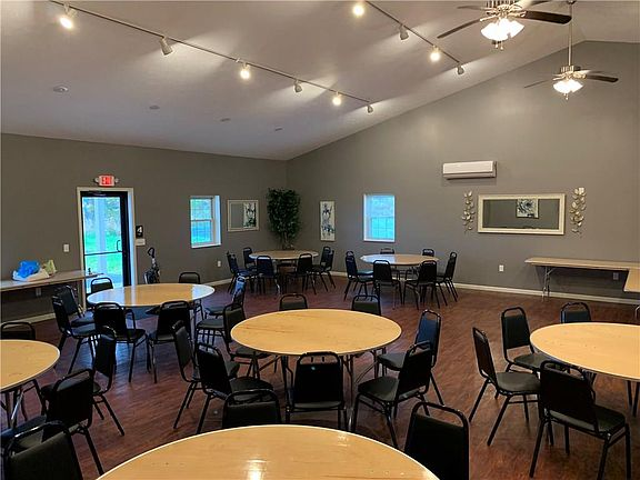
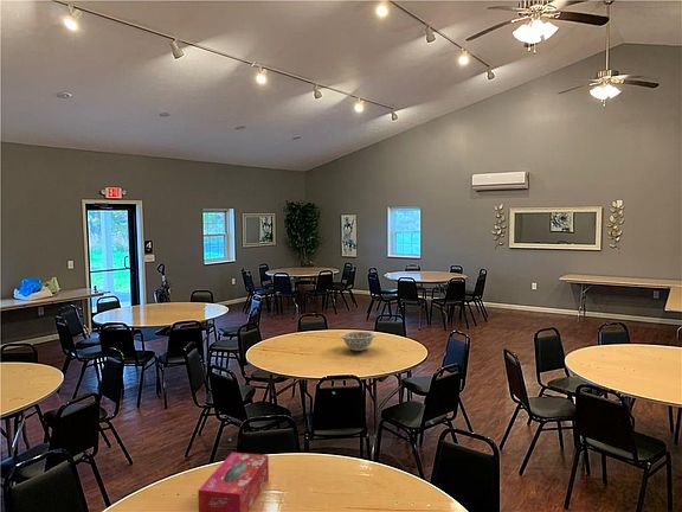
+ decorative bowl (358, 341)
+ tissue box (236, 484)
